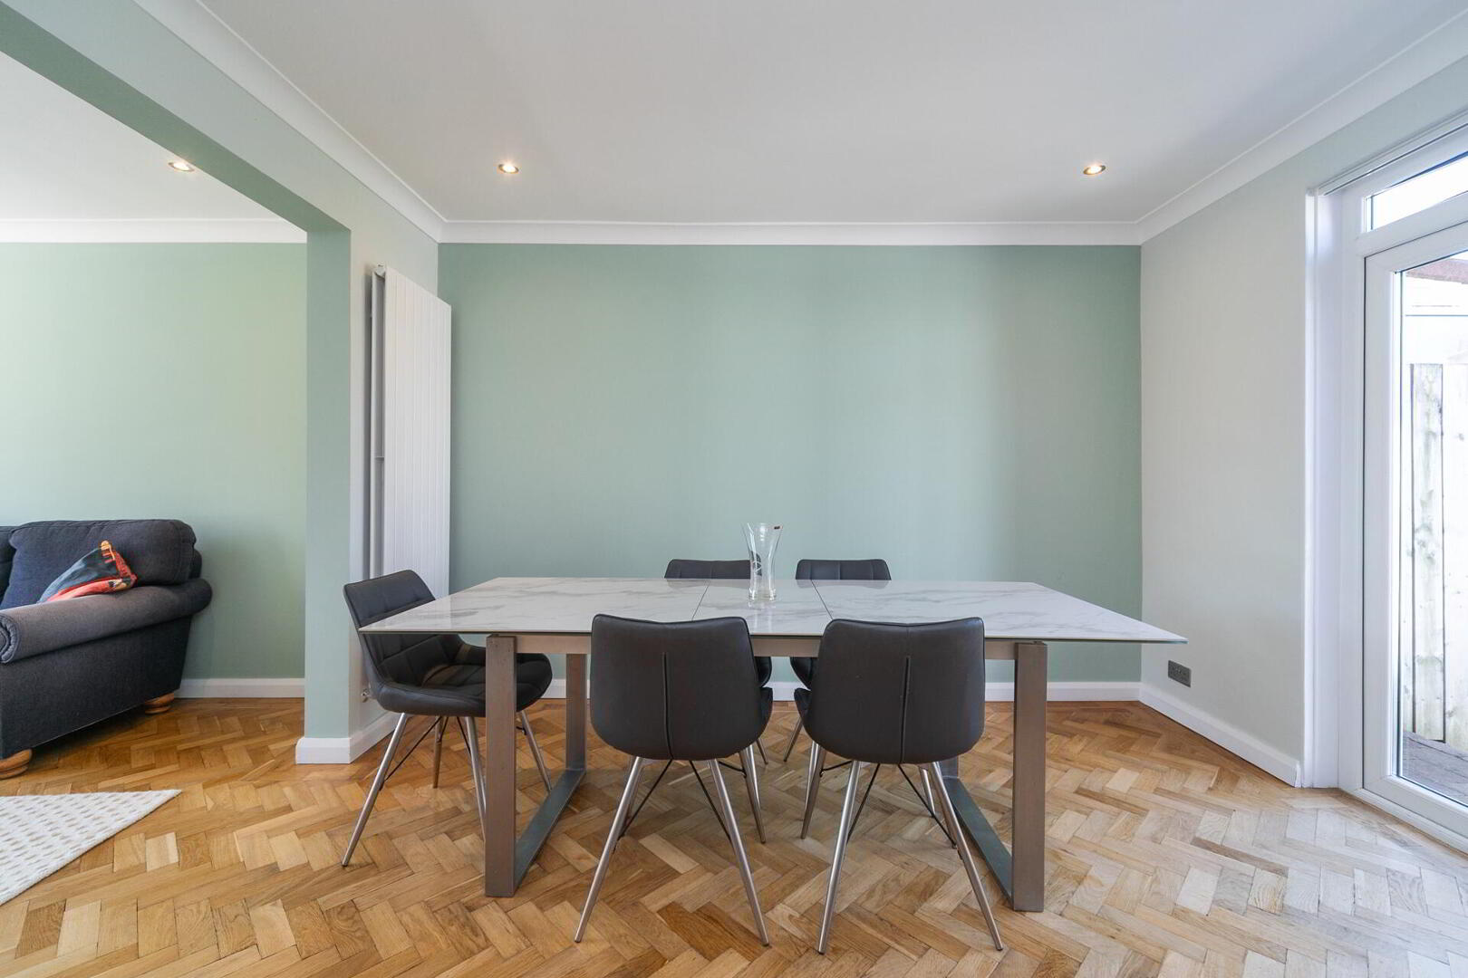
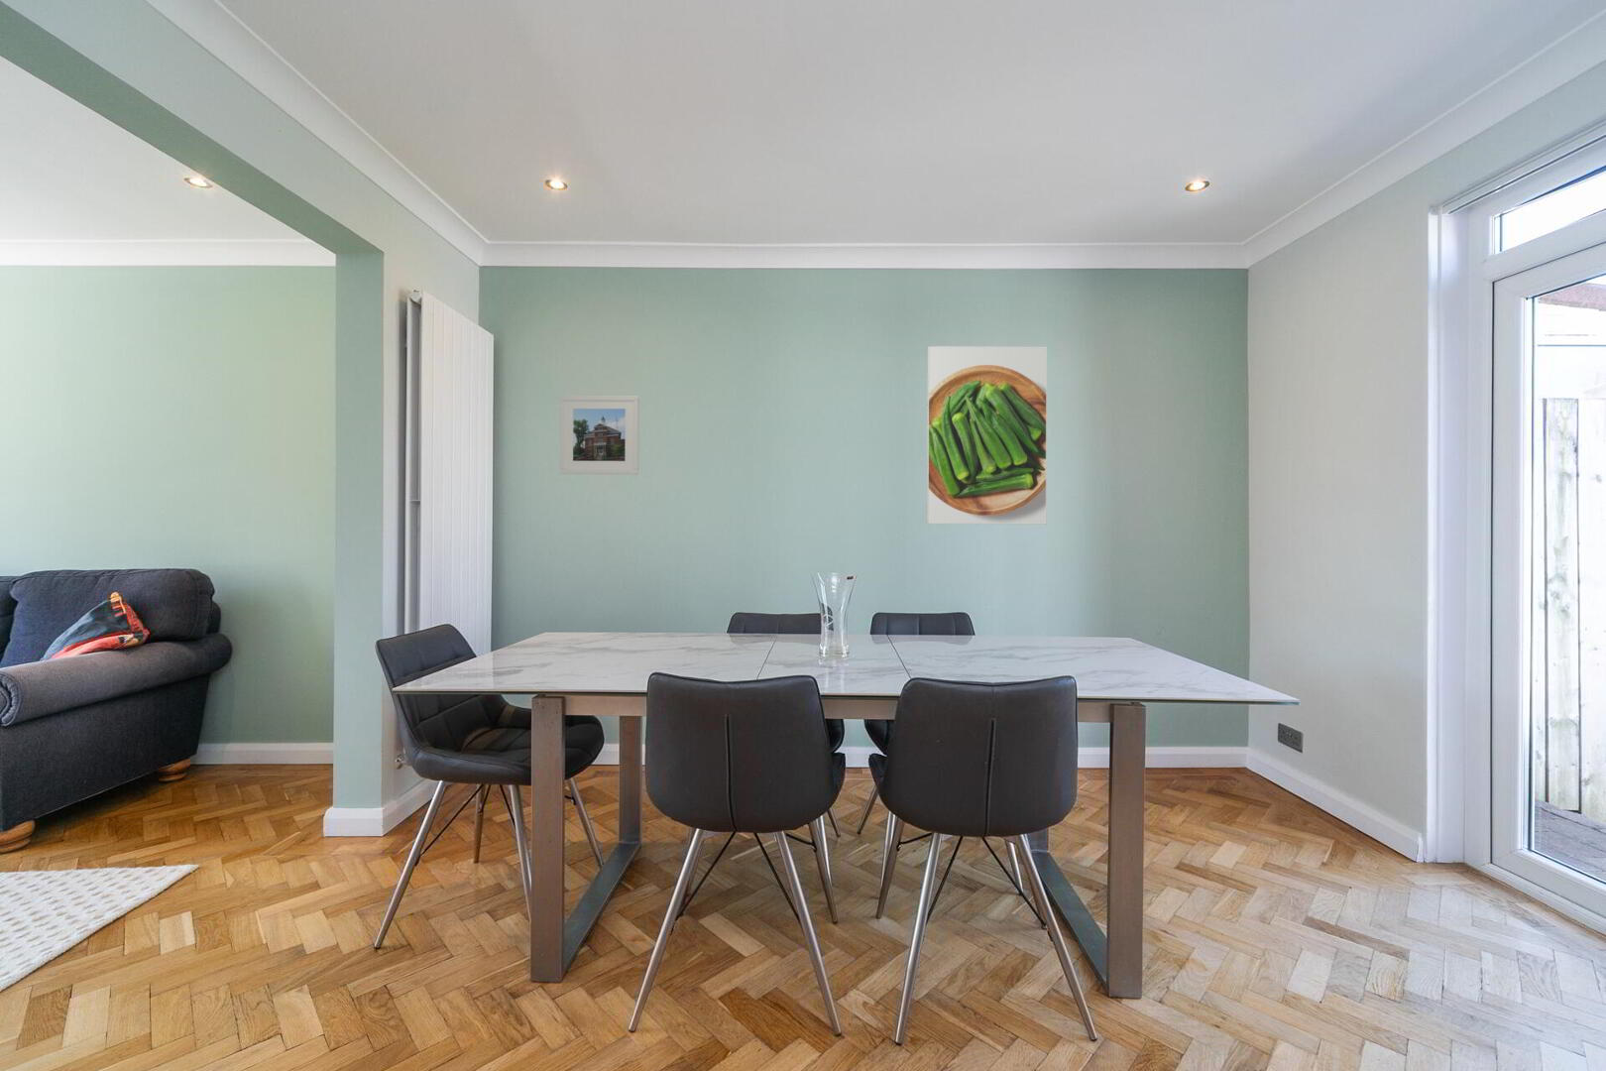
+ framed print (599, 434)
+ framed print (986, 435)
